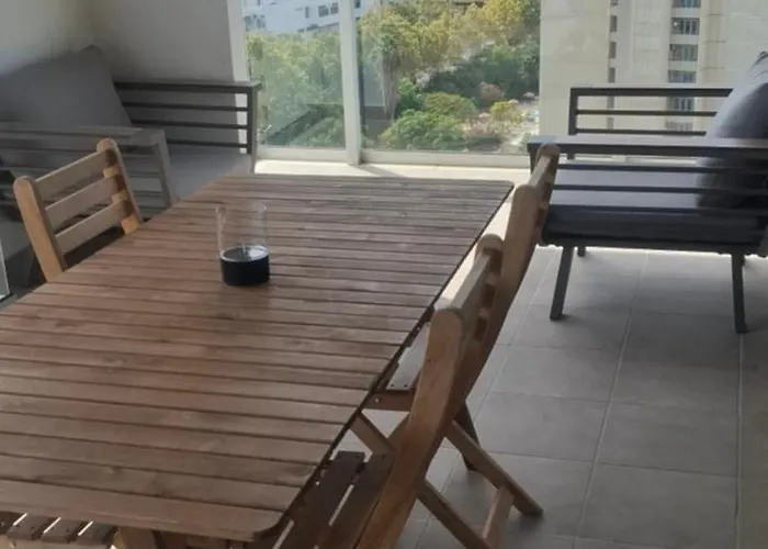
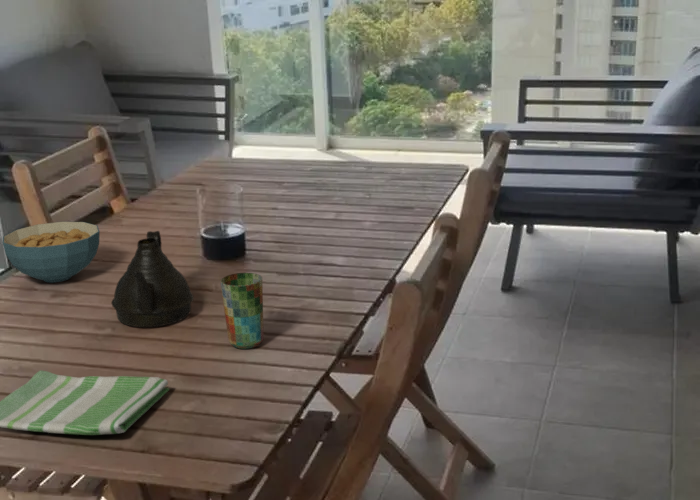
+ teapot (147, 283)
+ cereal bowl (54, 256)
+ cup (243, 311)
+ dish towel (77, 401)
